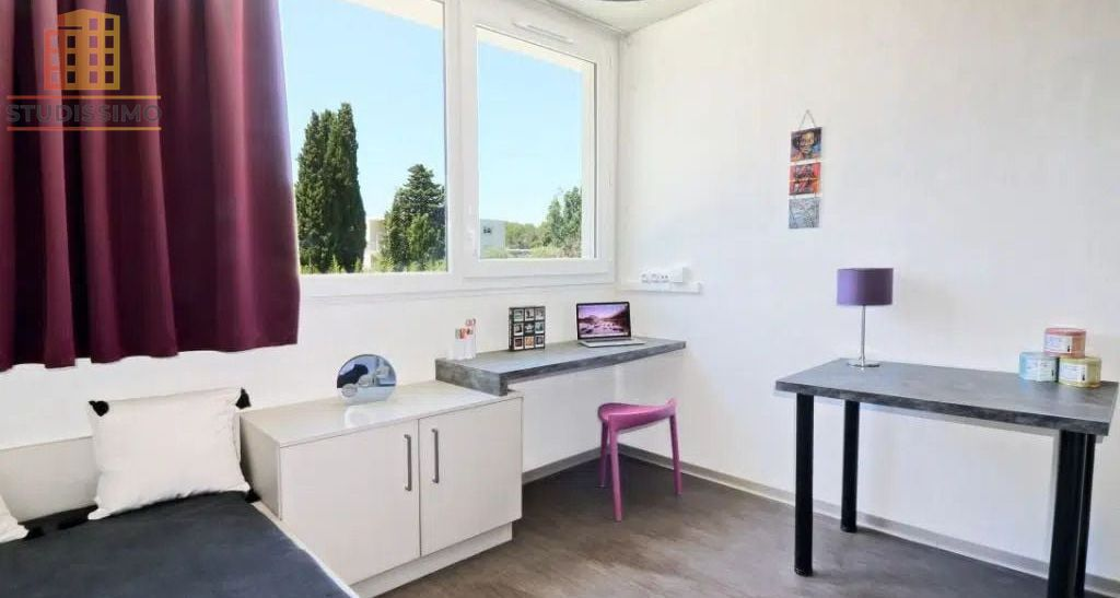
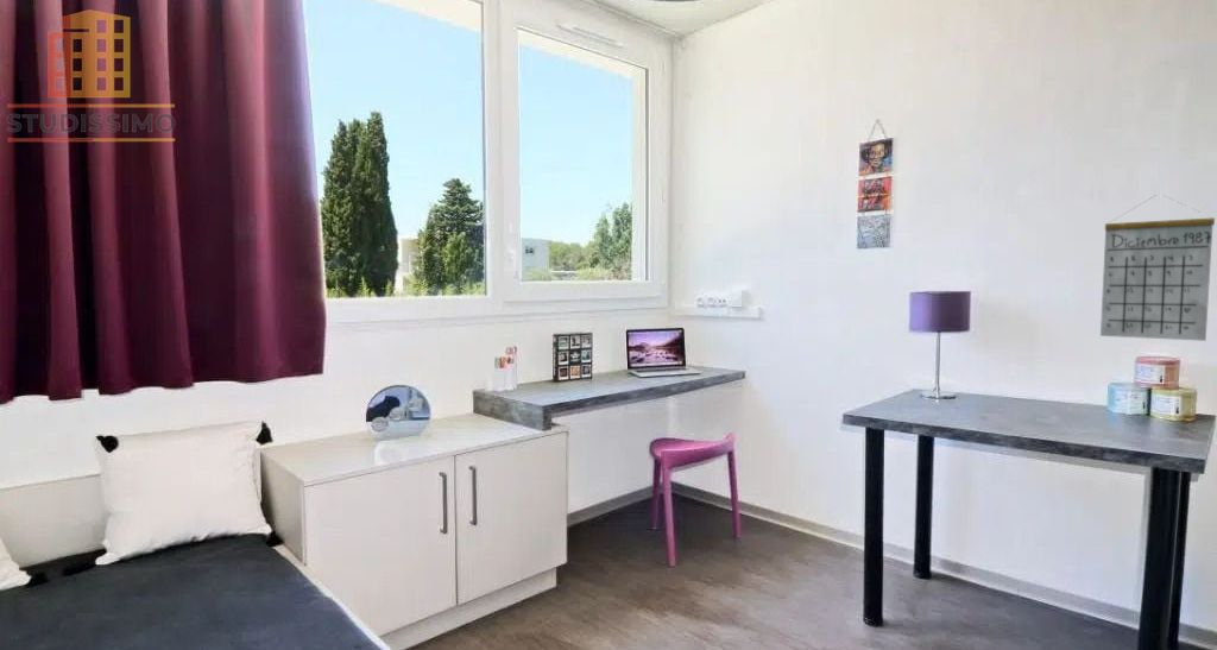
+ calendar (1154, 265)
